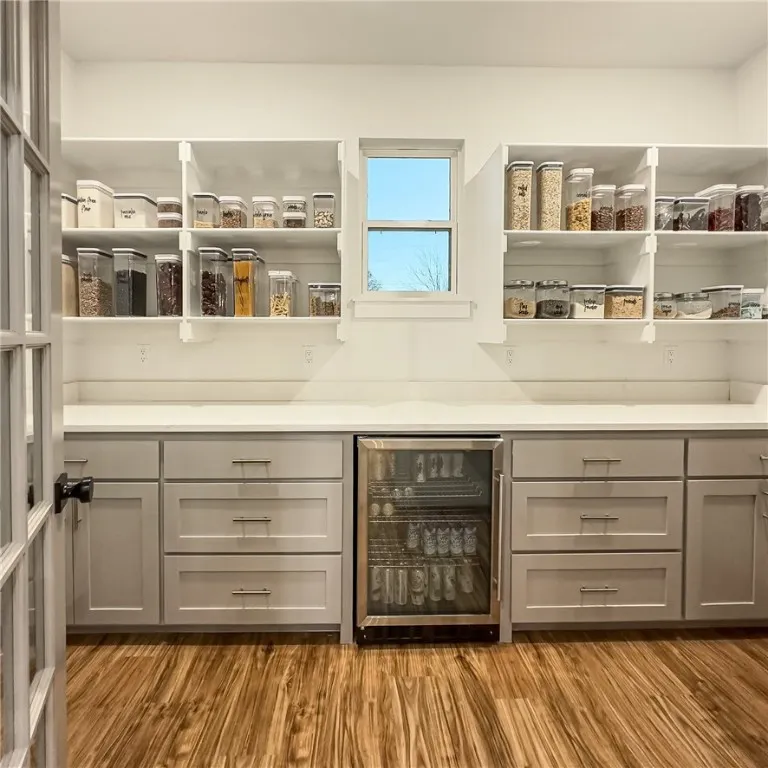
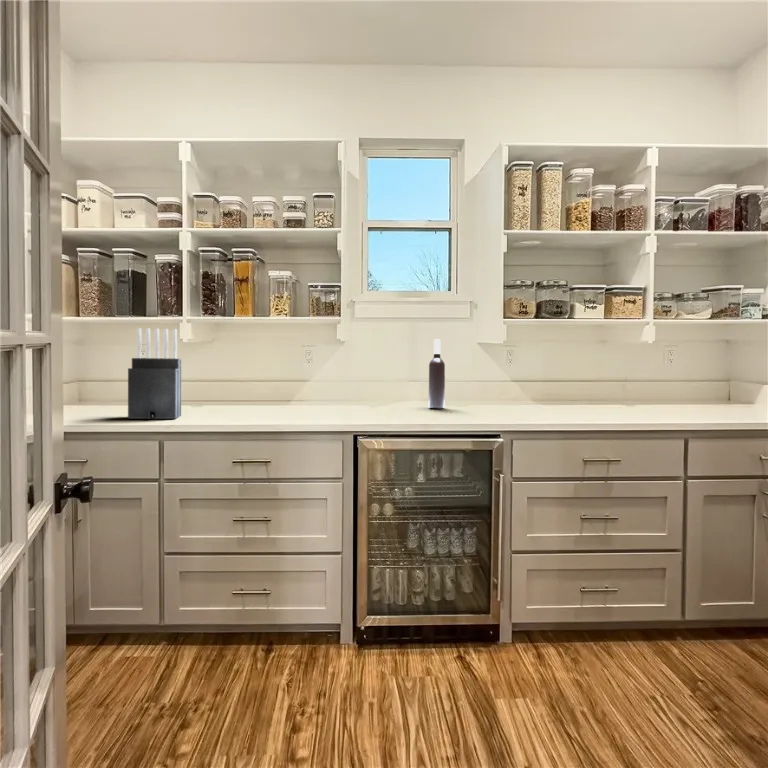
+ wine bottle (436, 373)
+ knife block (154, 373)
